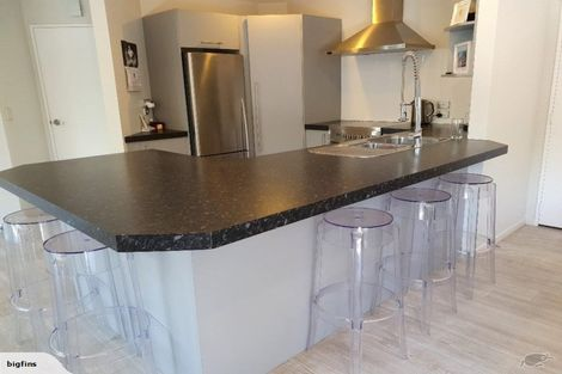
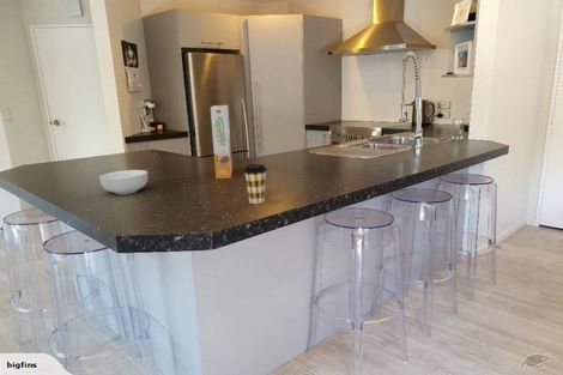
+ coffee cup (255, 183)
+ cereal box (222, 140)
+ cereal bowl (125, 182)
